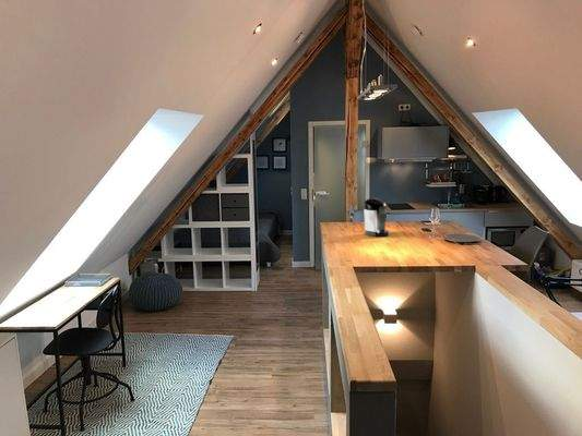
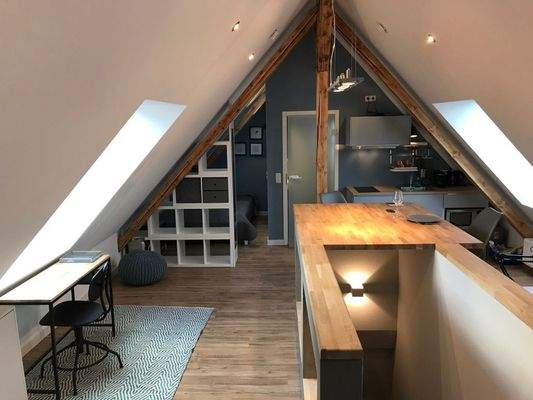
- coffee maker (371, 217)
